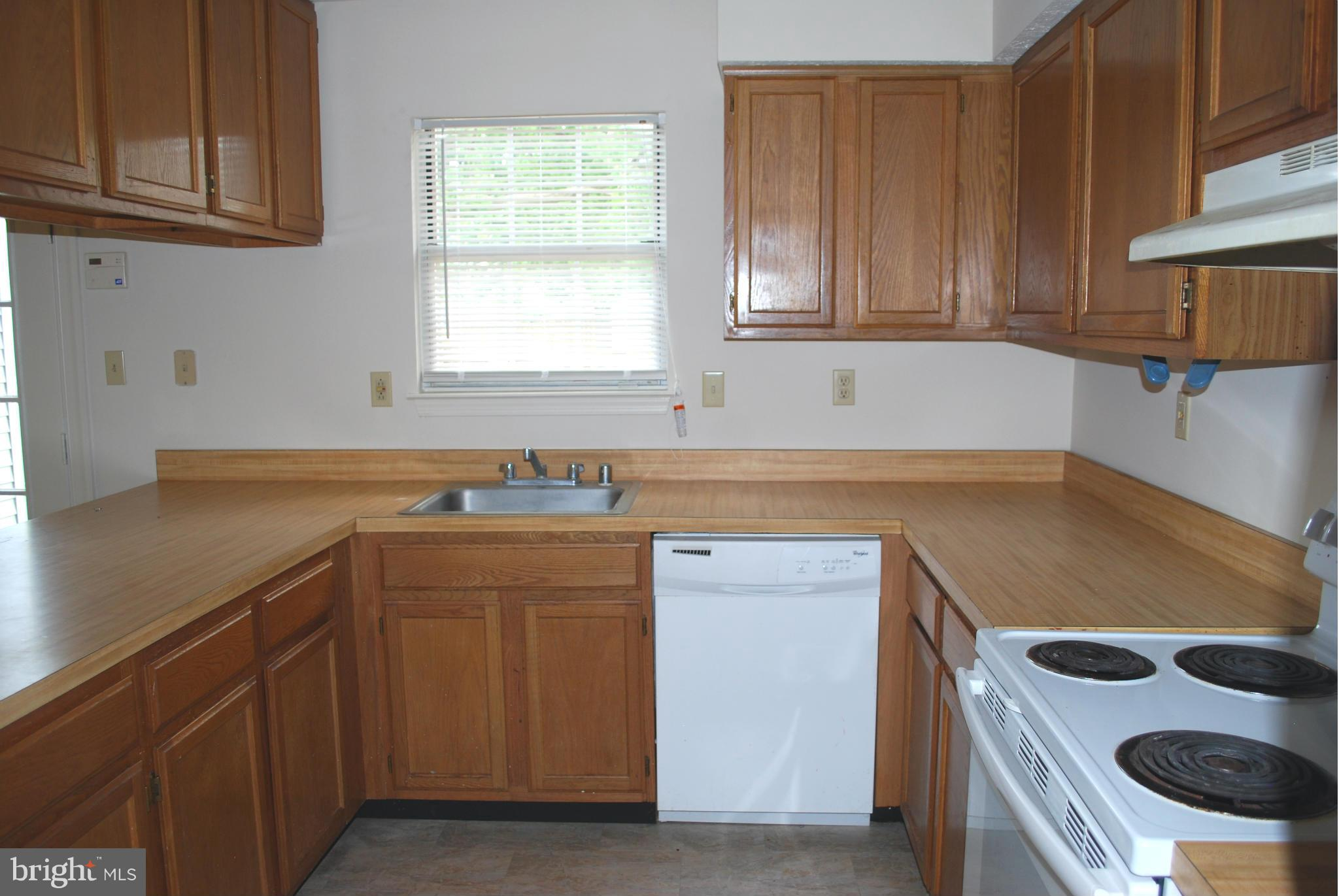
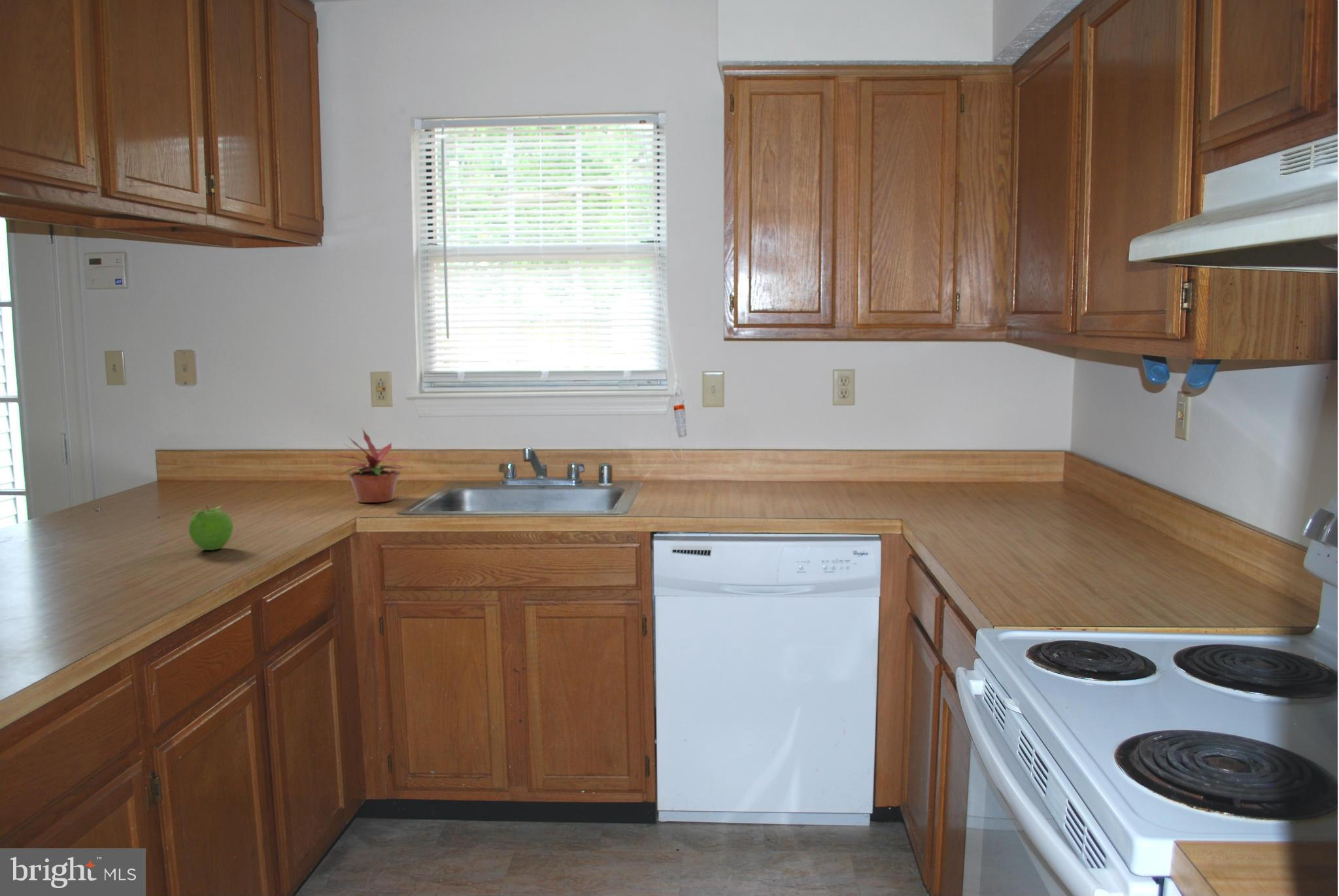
+ potted plant (373, 464)
+ fruit (211, 527)
